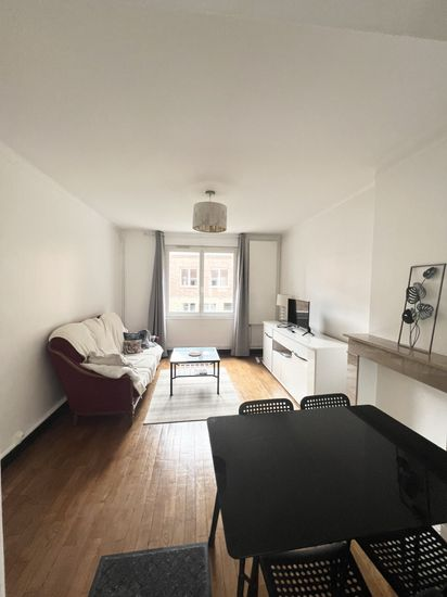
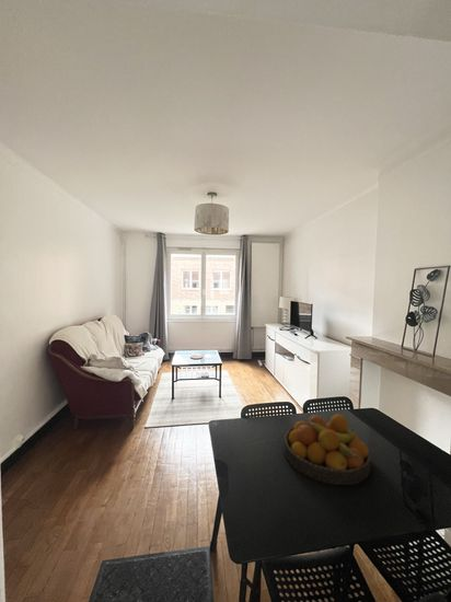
+ fruit bowl (325, 438)
